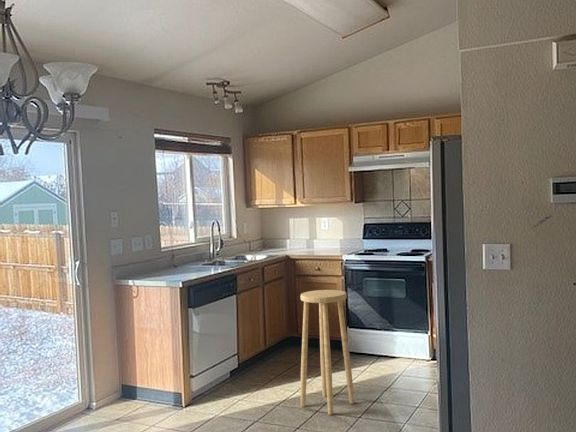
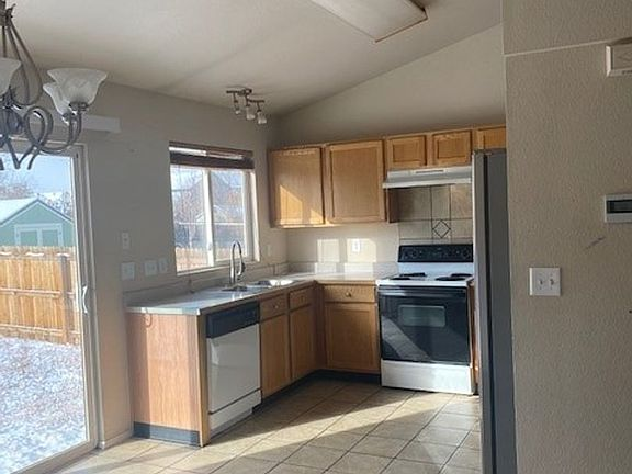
- stool (325, 349)
